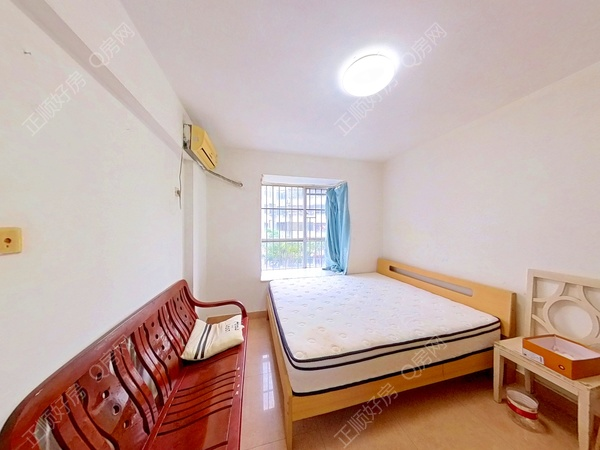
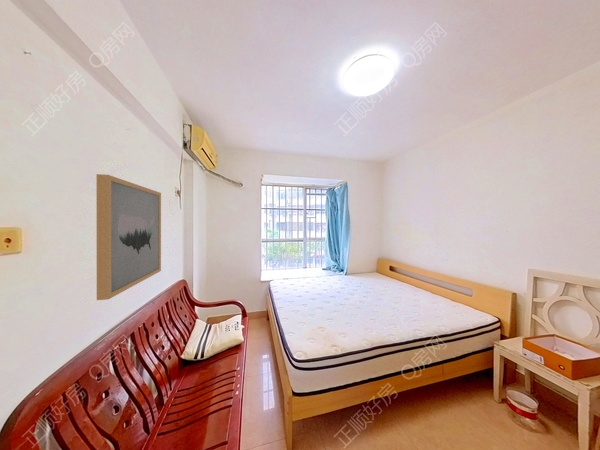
+ wall art (136, 234)
